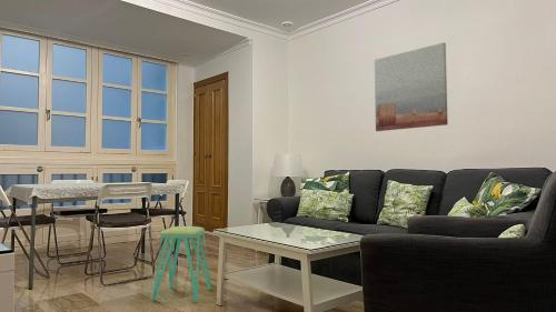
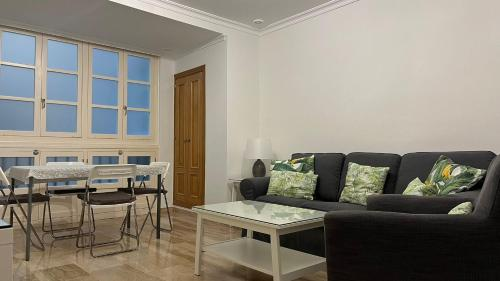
- wall art (408, 90)
- stool (187, 258)
